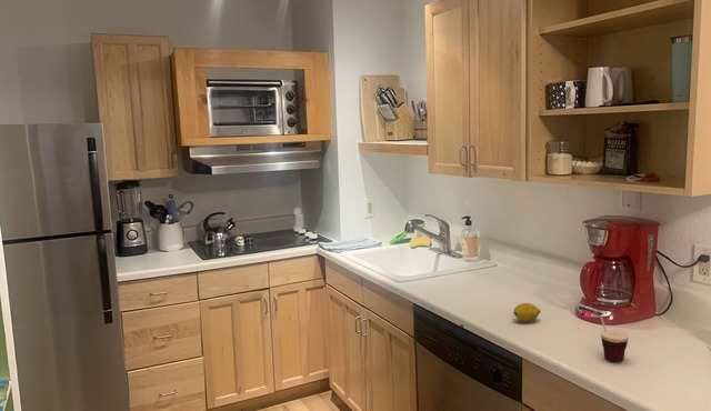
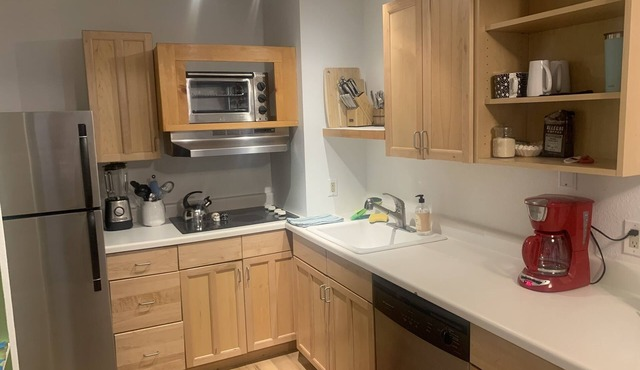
- fruit (527, 312)
- cup (605, 334)
